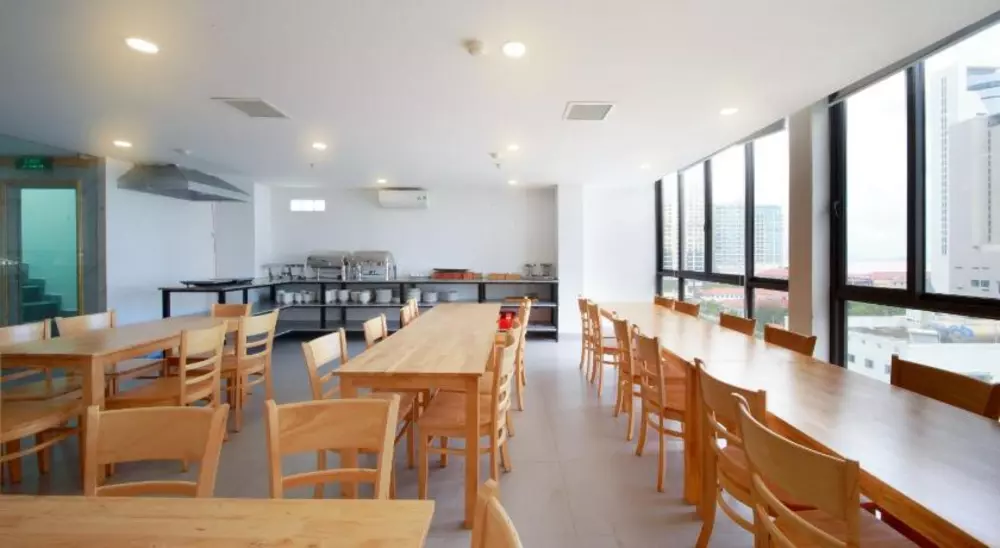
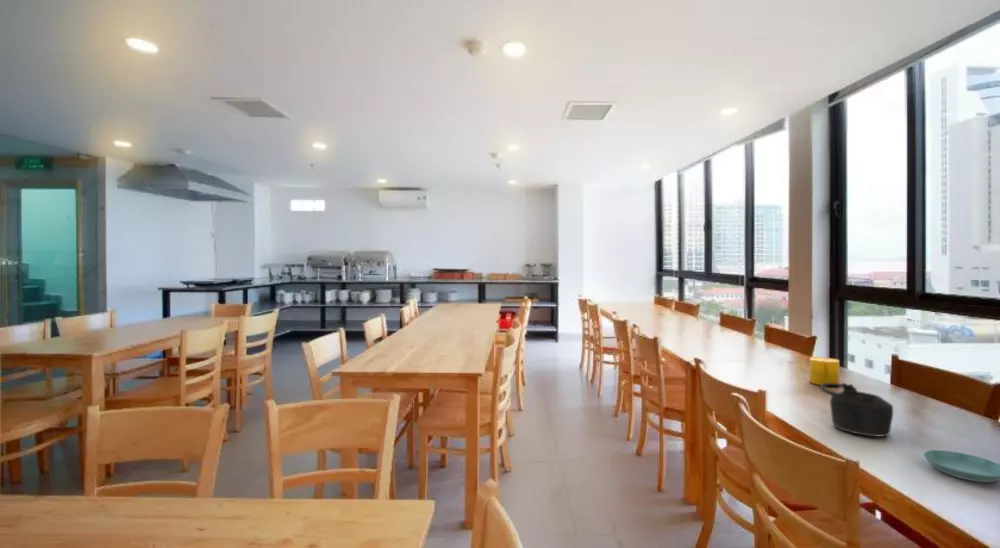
+ teapot (855, 407)
+ saucer (964, 467)
+ cup (824, 371)
